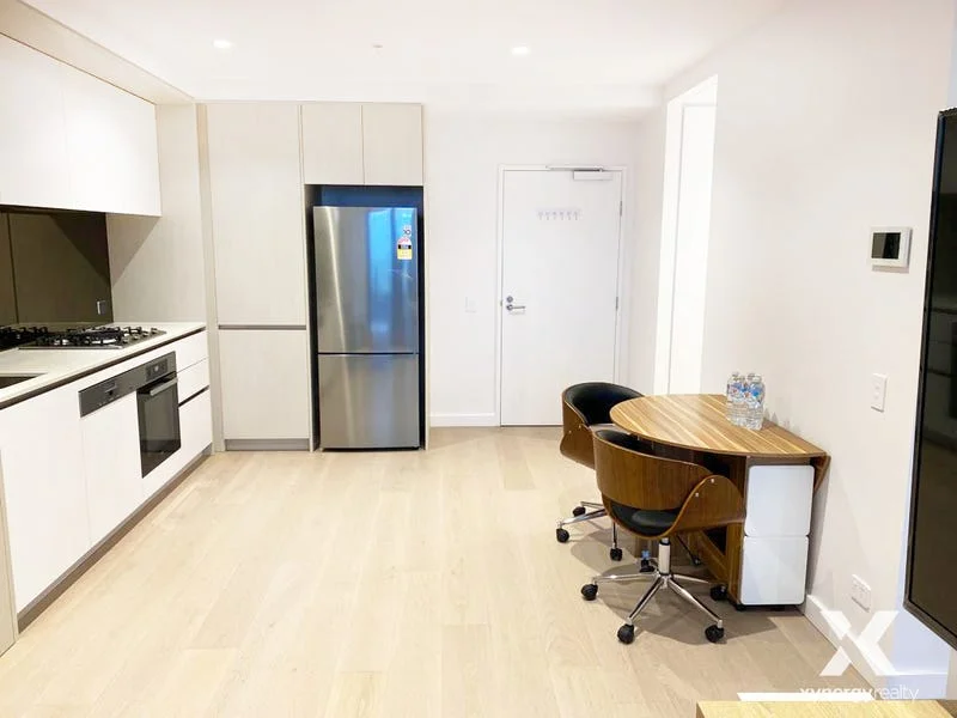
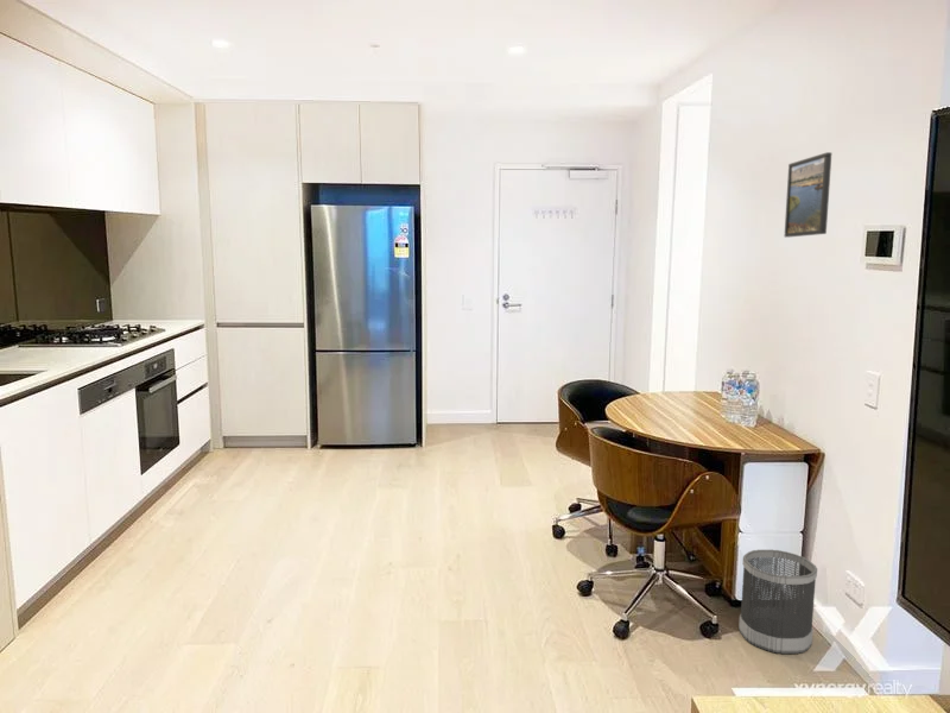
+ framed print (806, 197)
+ wastebasket (777, 599)
